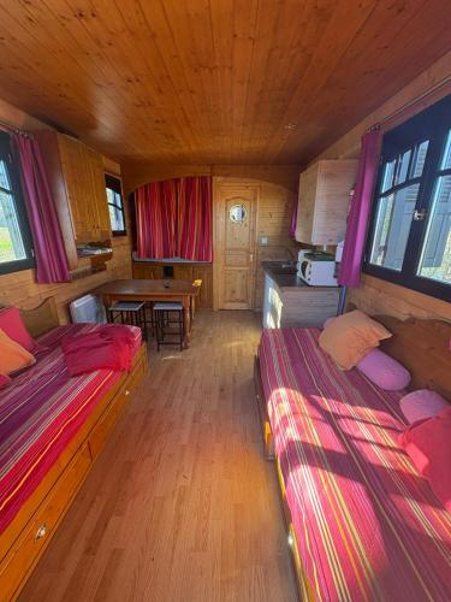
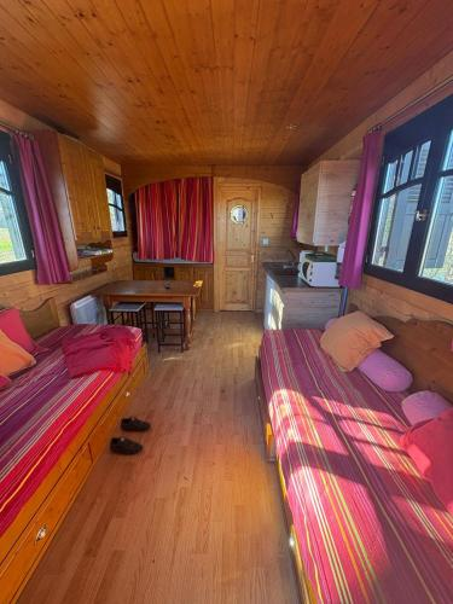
+ shoe (128, 429)
